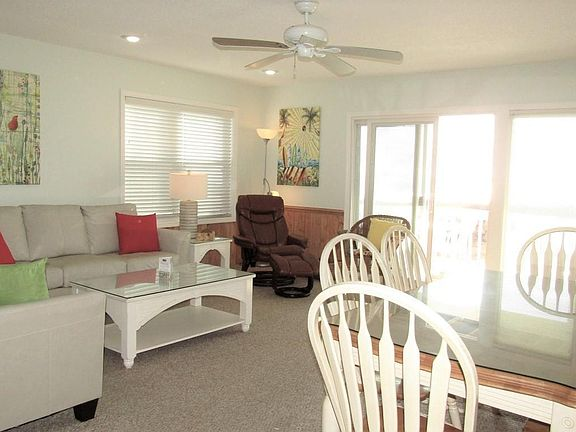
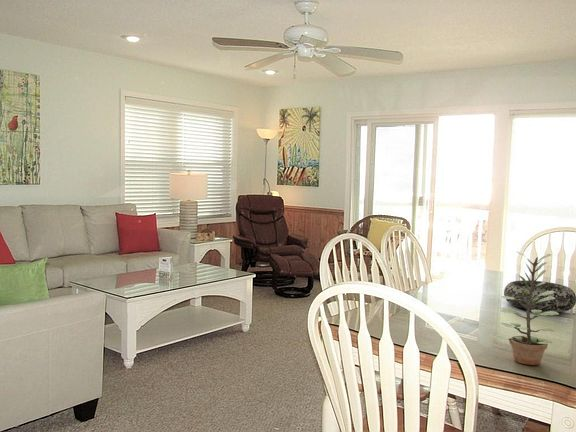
+ plant (525, 306)
+ decorative bowl (539, 296)
